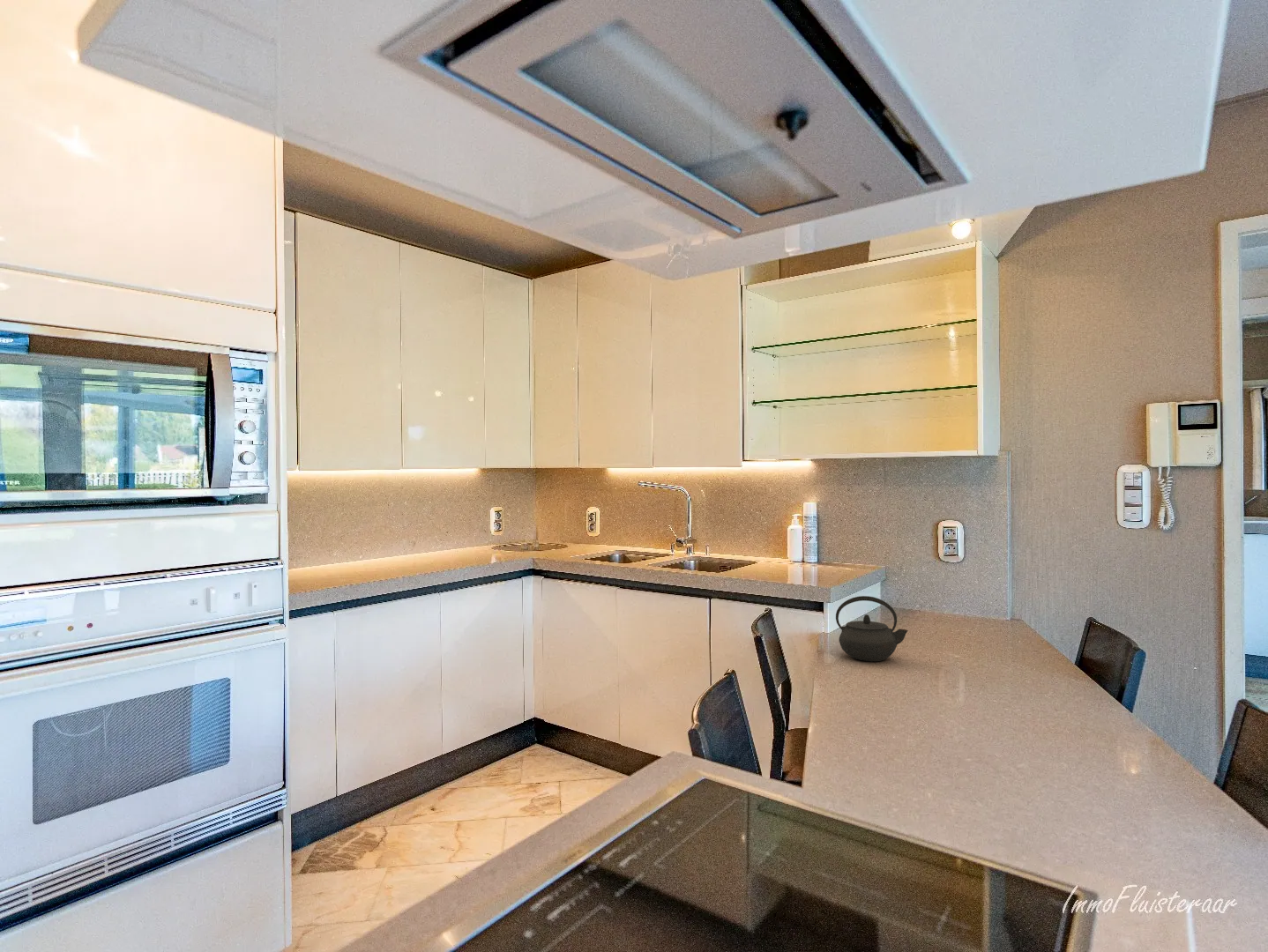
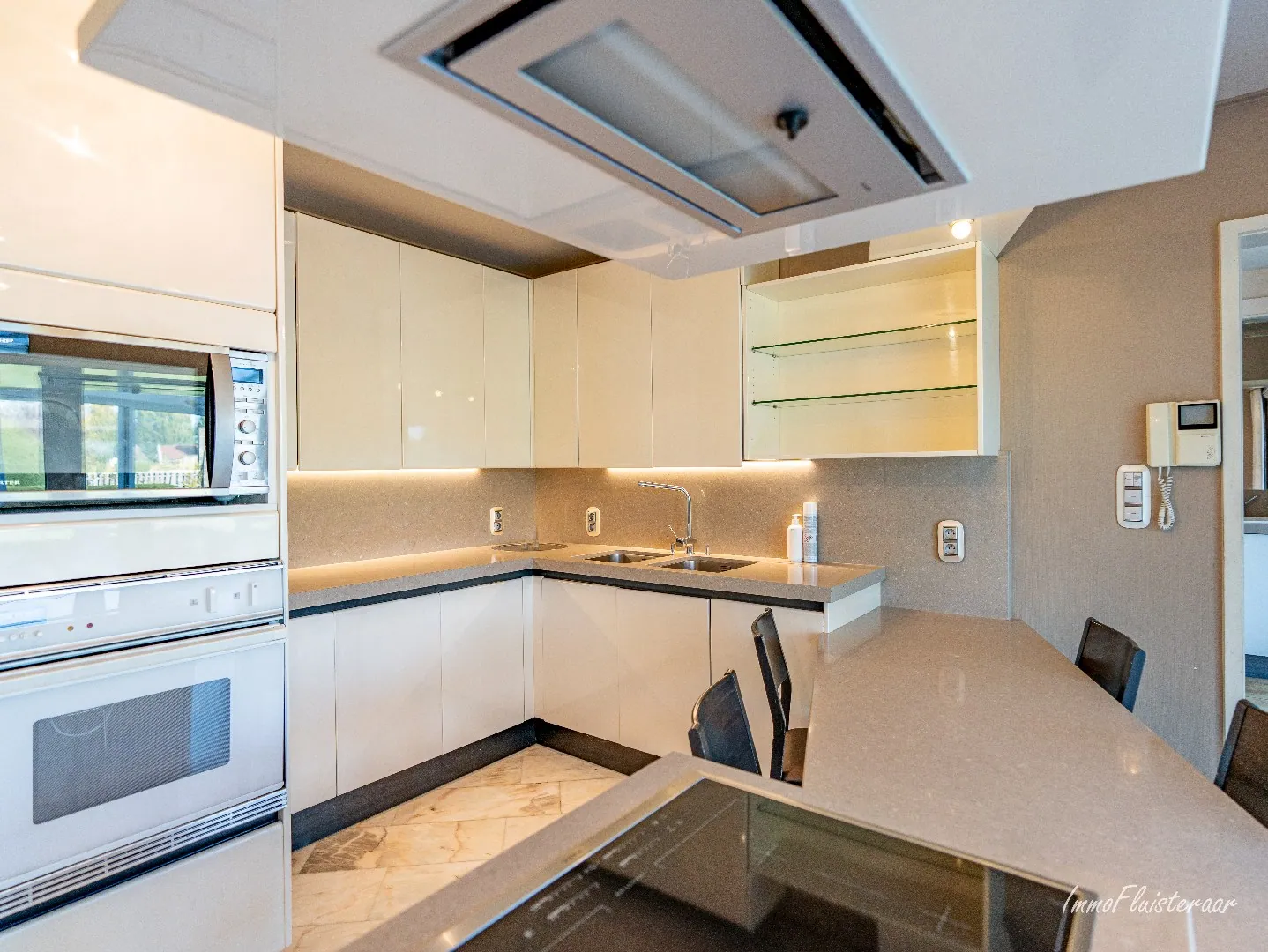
- kettle (871, 627)
